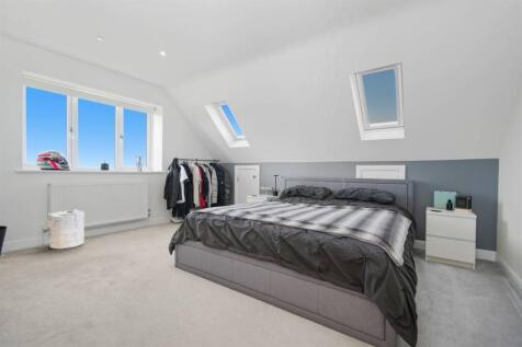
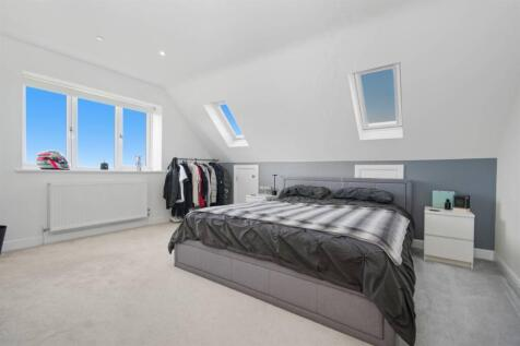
- laundry hamper (66, 227)
